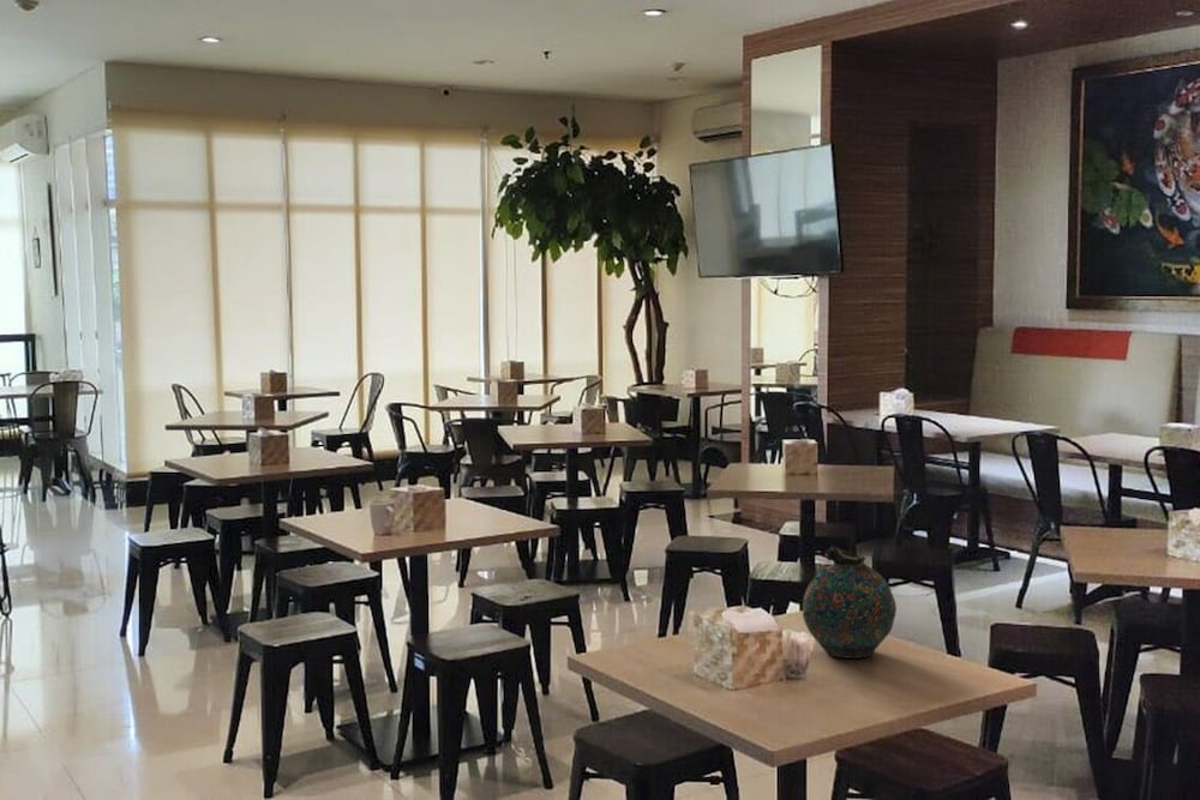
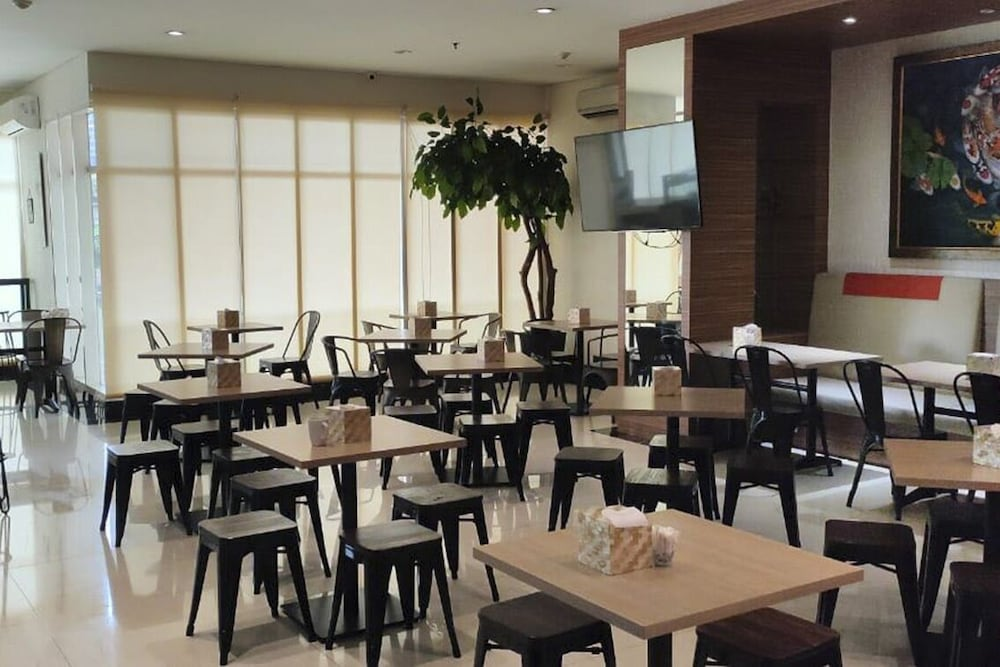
- snuff bottle (848, 599)
